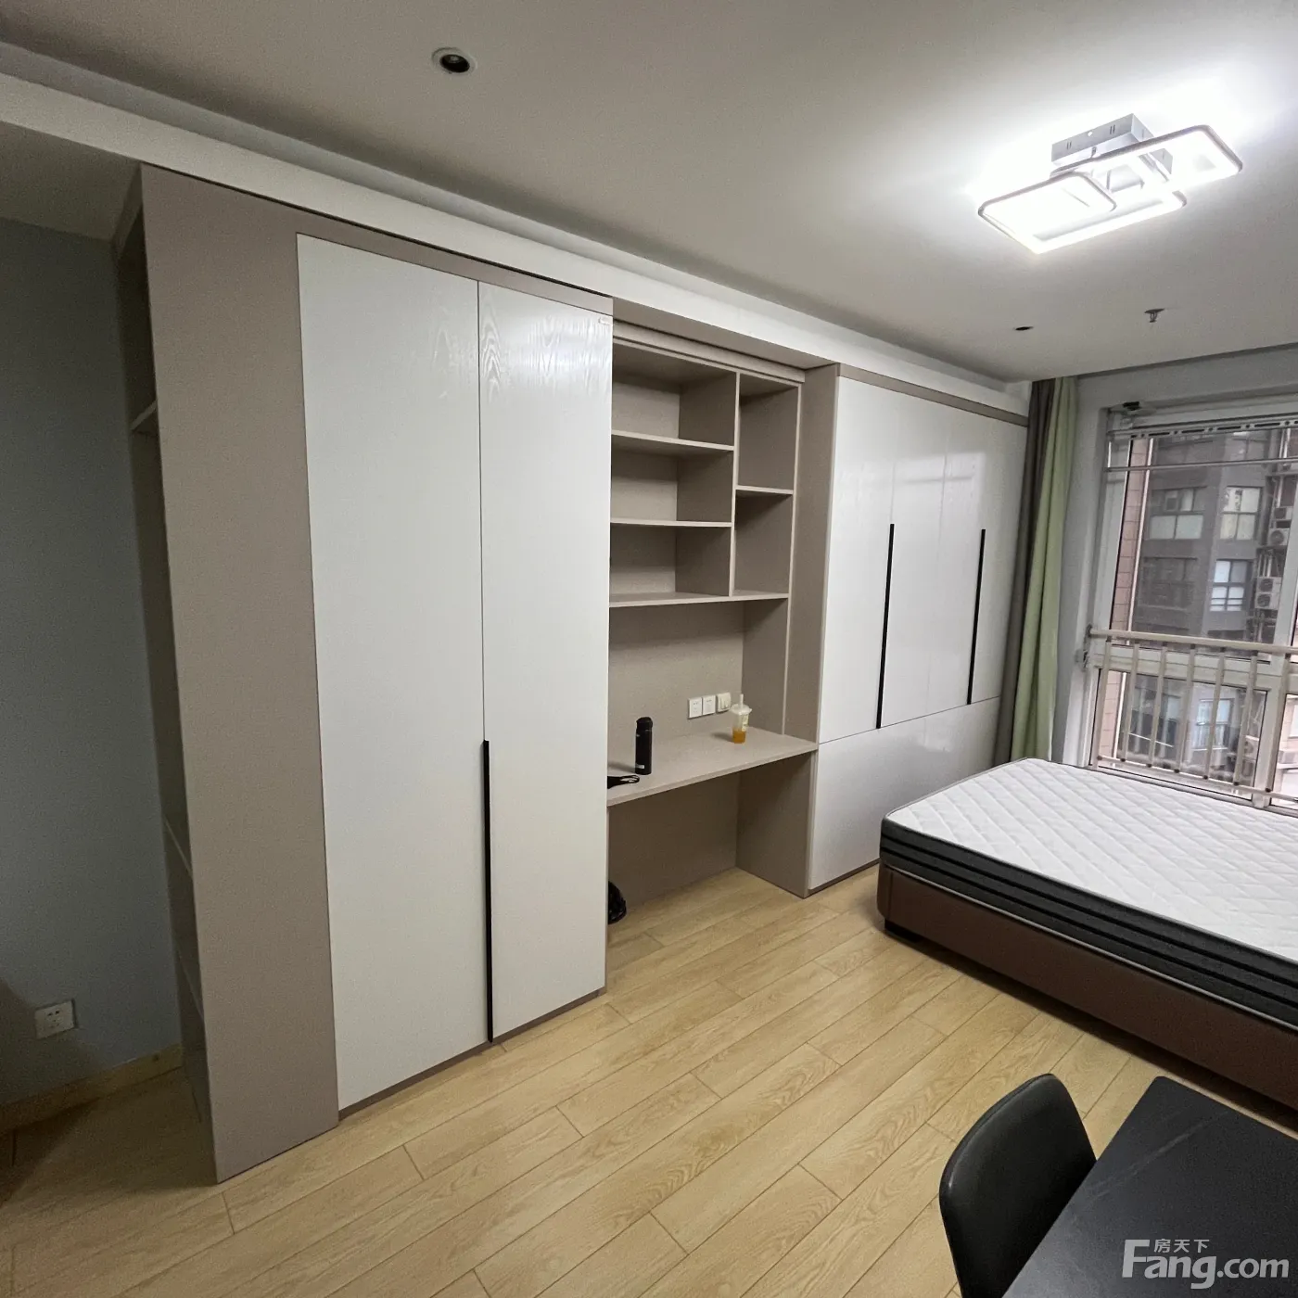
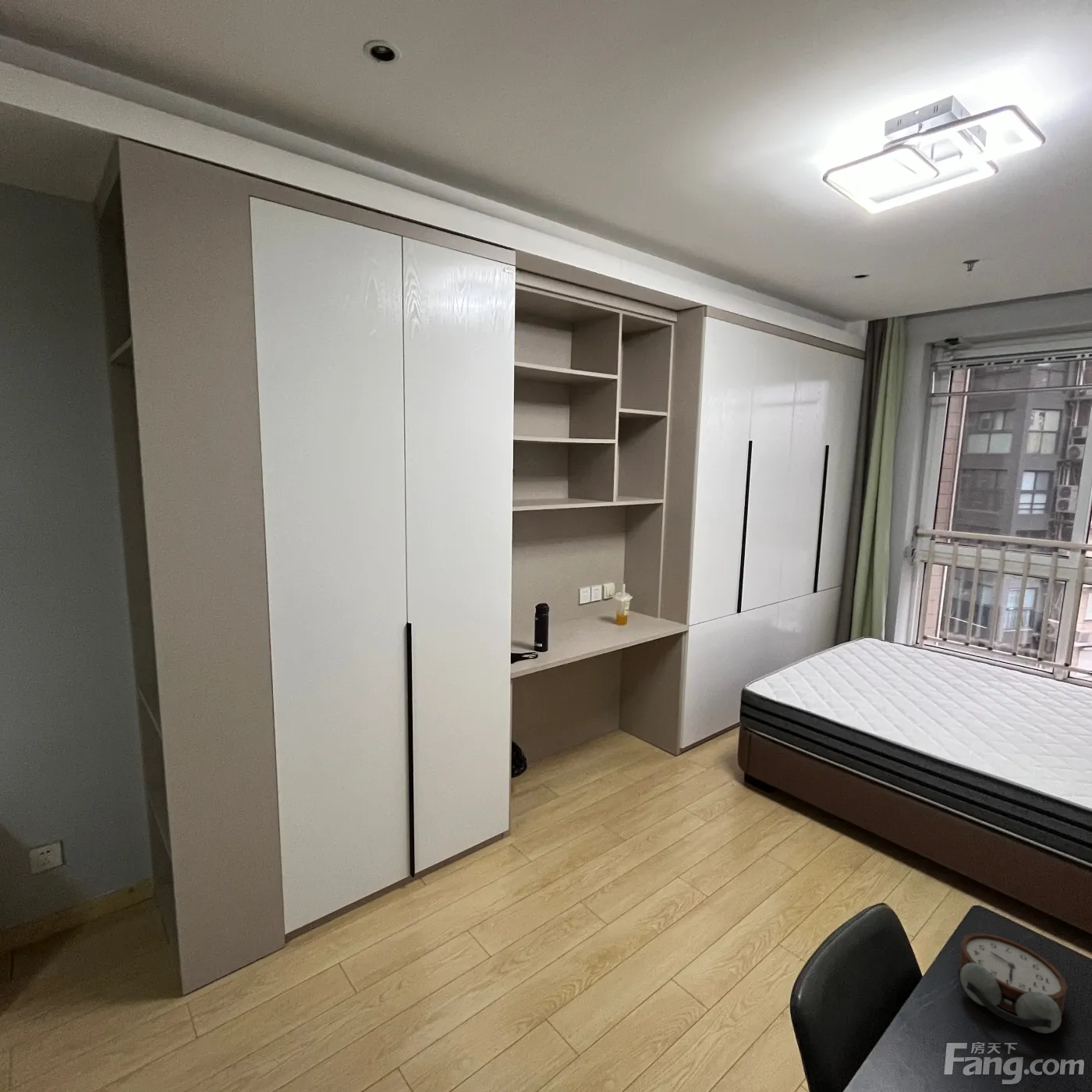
+ alarm clock (1009, 980)
